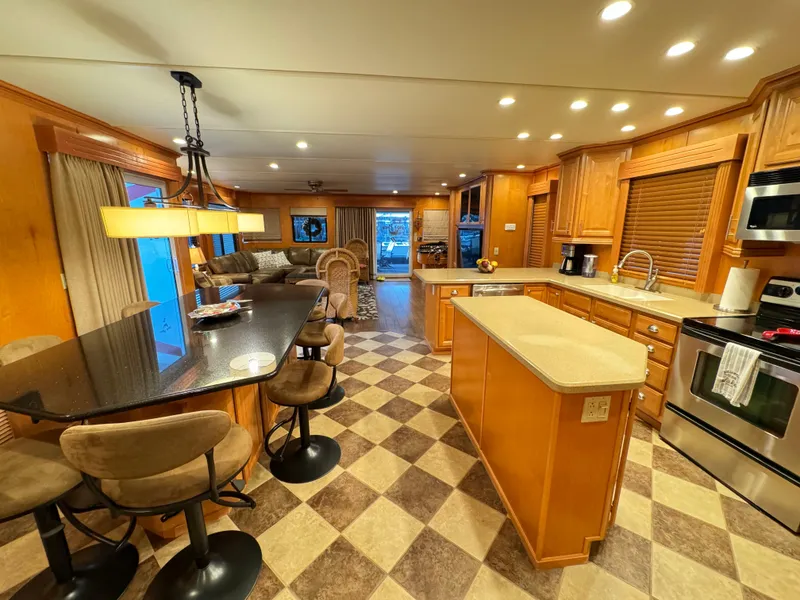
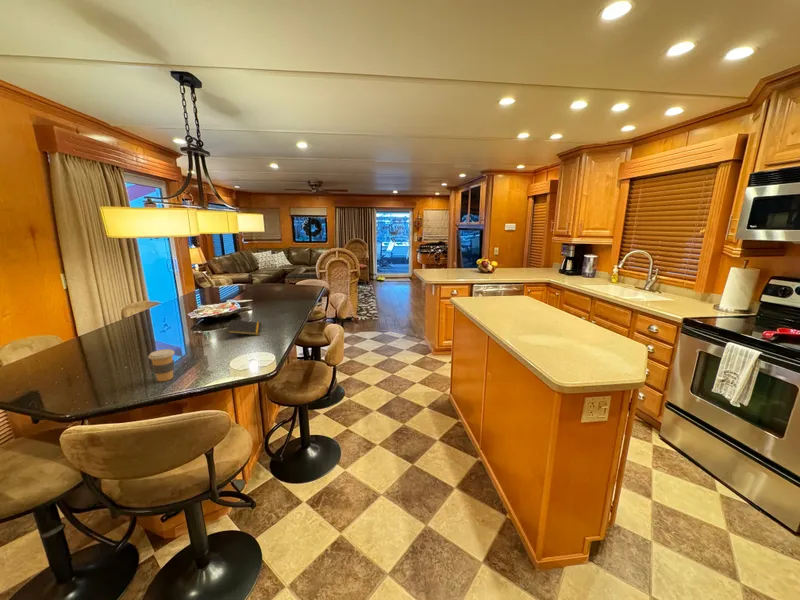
+ coffee cup (163, 365)
+ notepad (245, 327)
